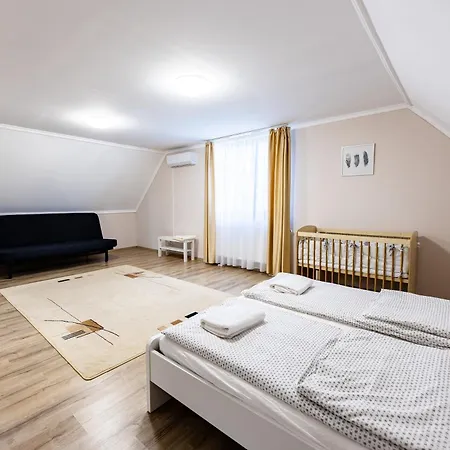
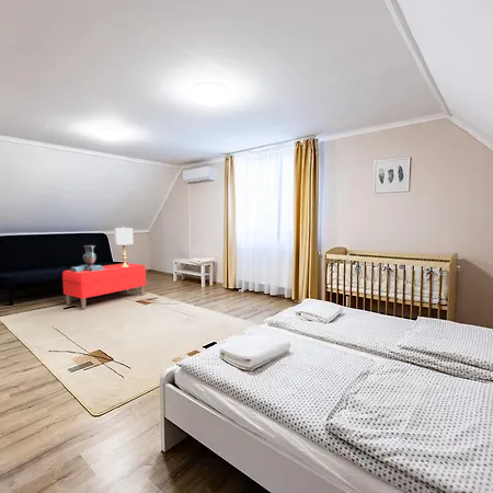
+ bench (106, 283)
+ decorative urn (85, 257)
+ lamp (124, 246)
